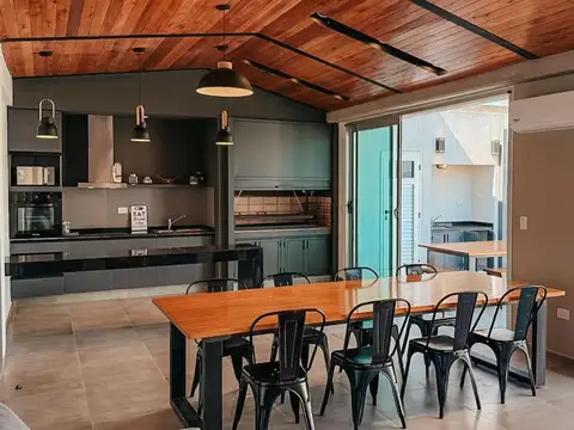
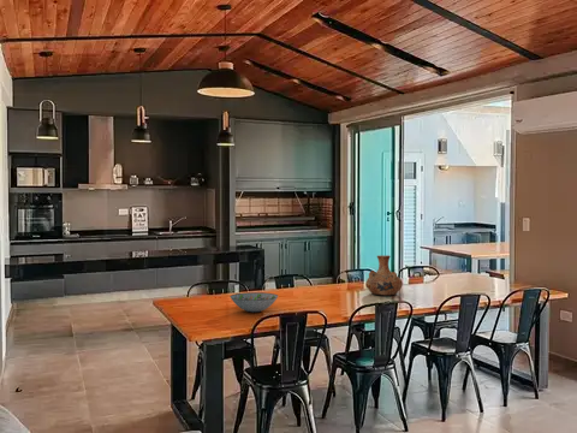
+ vase (383, 274)
+ decorative bowl (254, 303)
